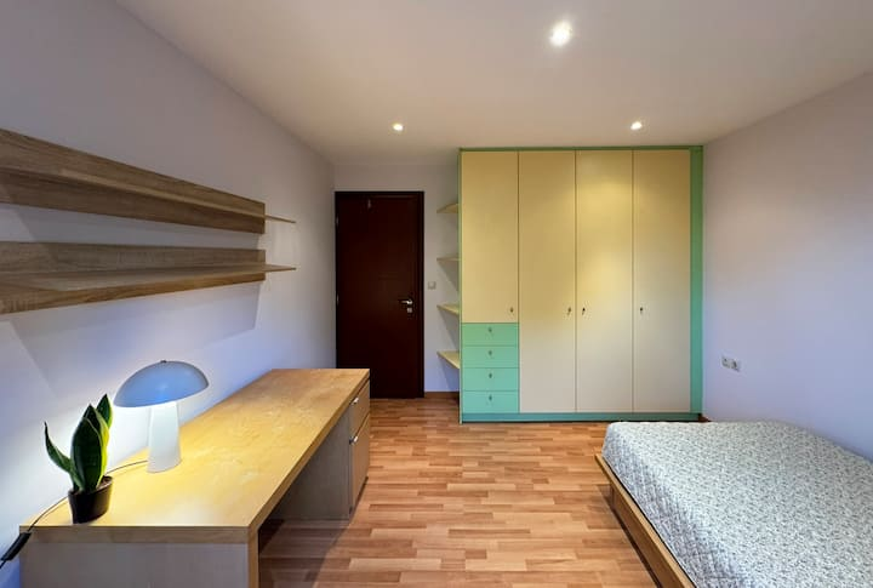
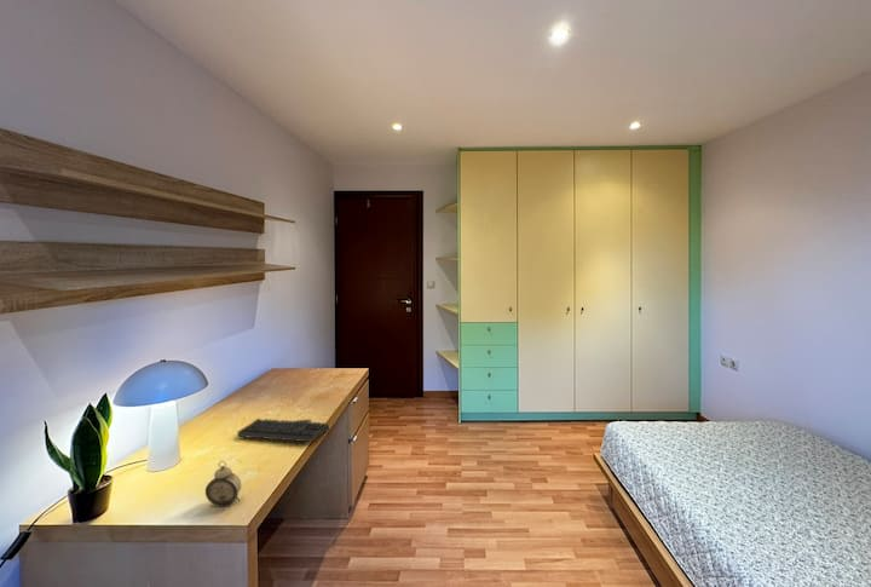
+ alarm clock (224, 482)
+ keyboard (287, 426)
